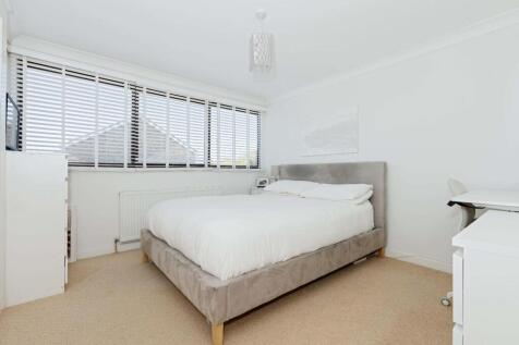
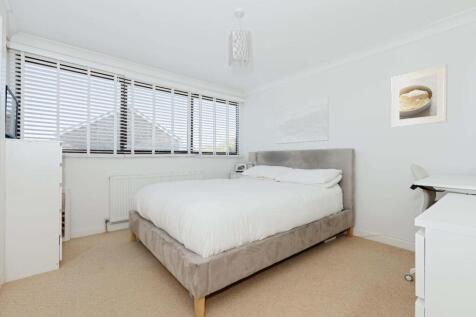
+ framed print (417, 98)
